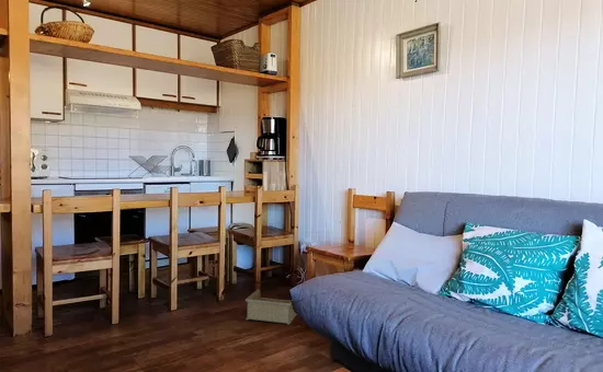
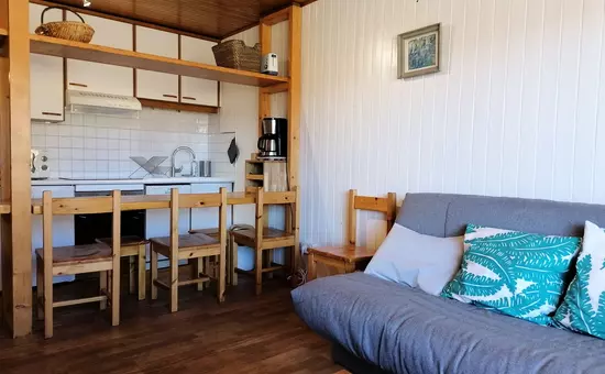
- storage bin (273, 305)
